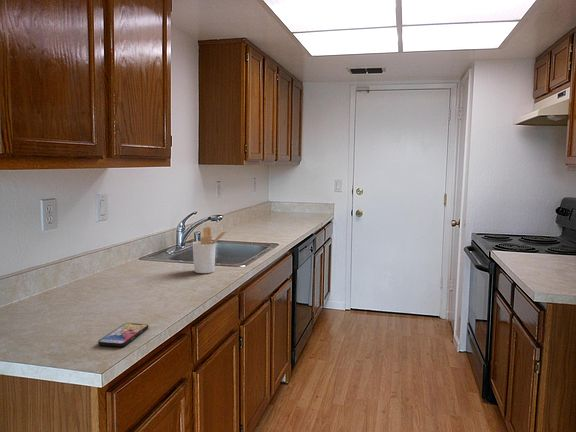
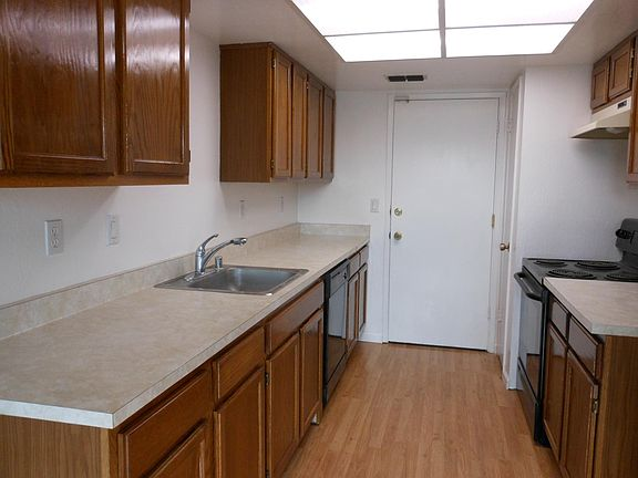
- utensil holder (210, 250)
- smartphone (124, 334)
